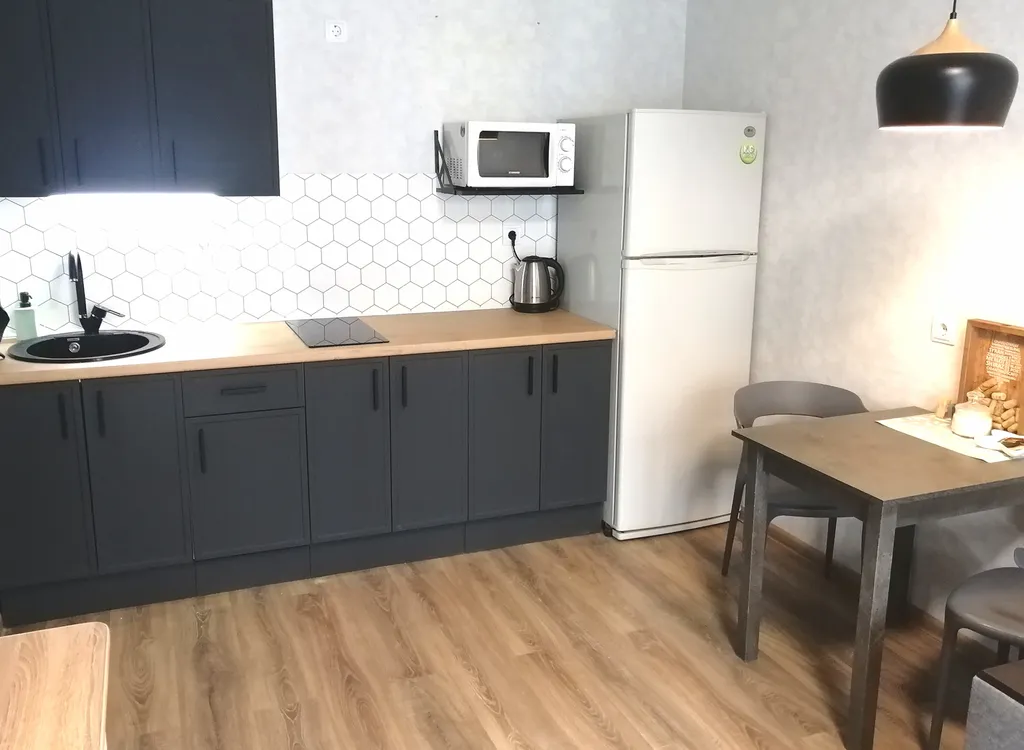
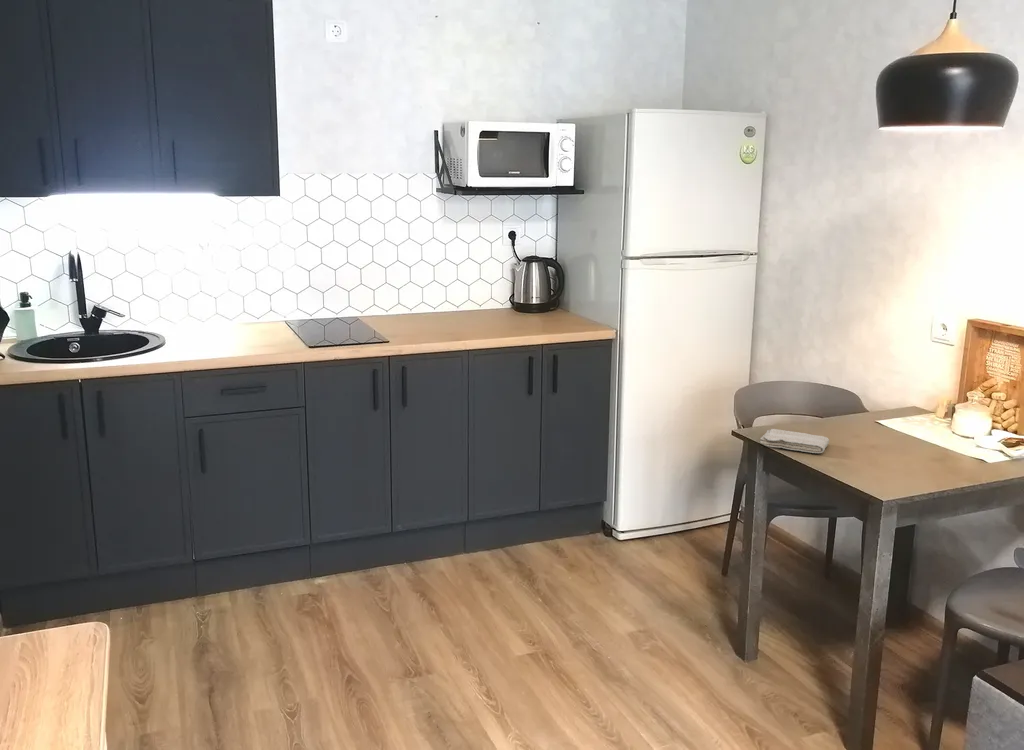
+ washcloth (794, 440)
